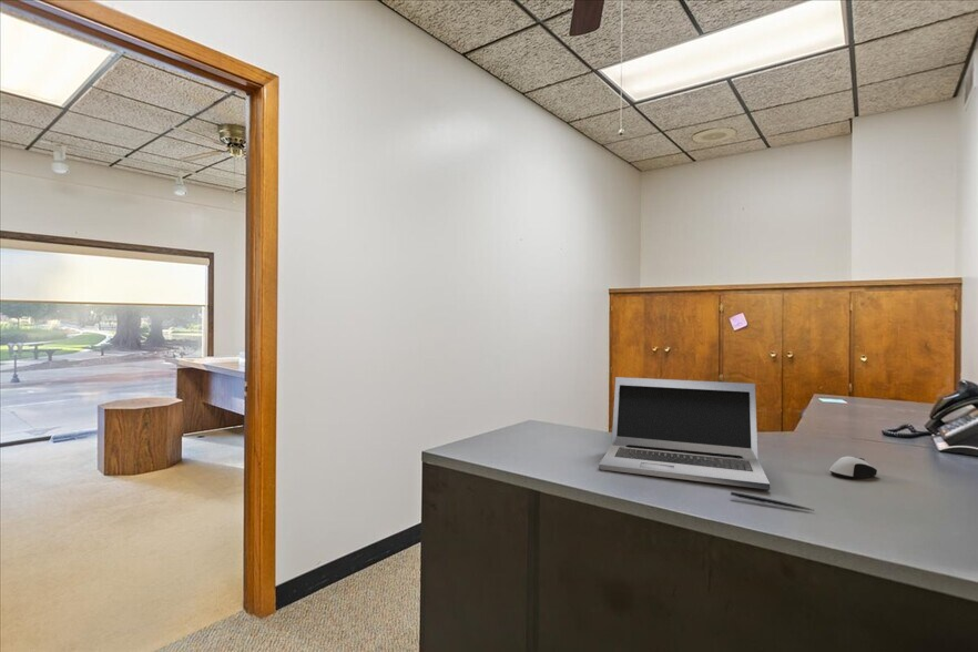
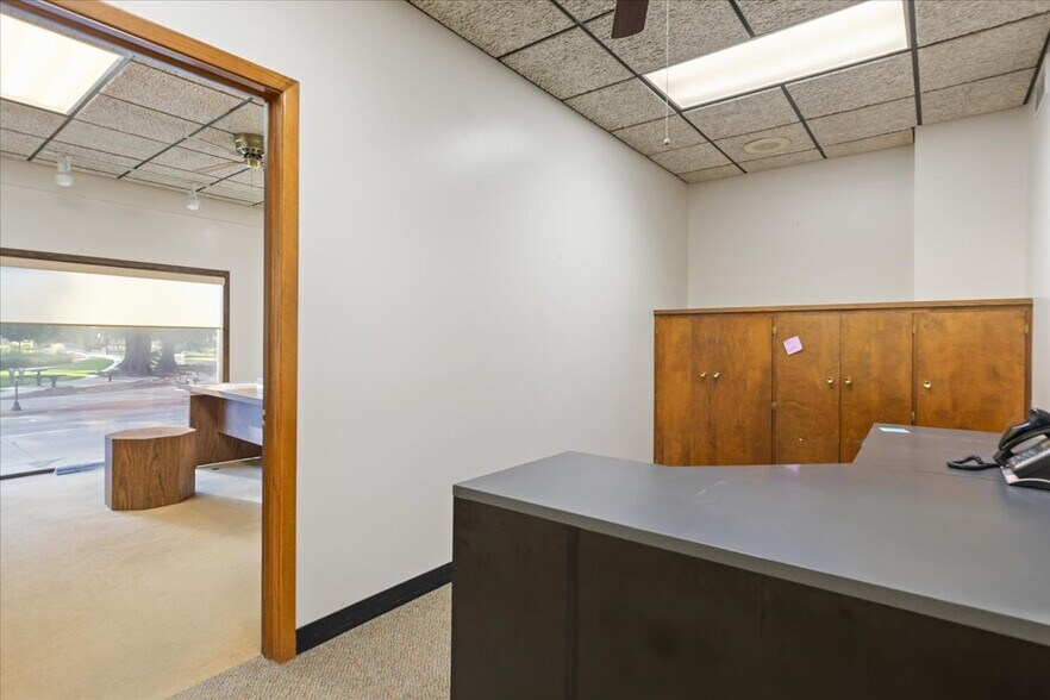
- pen (771, 501)
- computer mouse (852, 466)
- laptop (680, 425)
